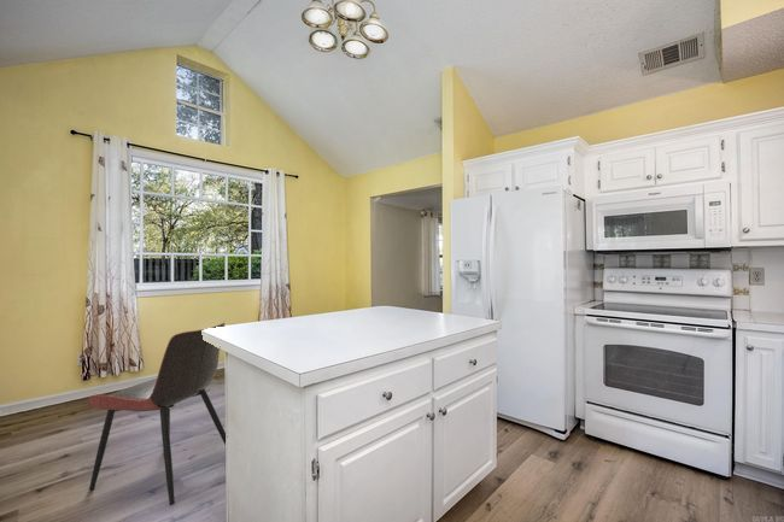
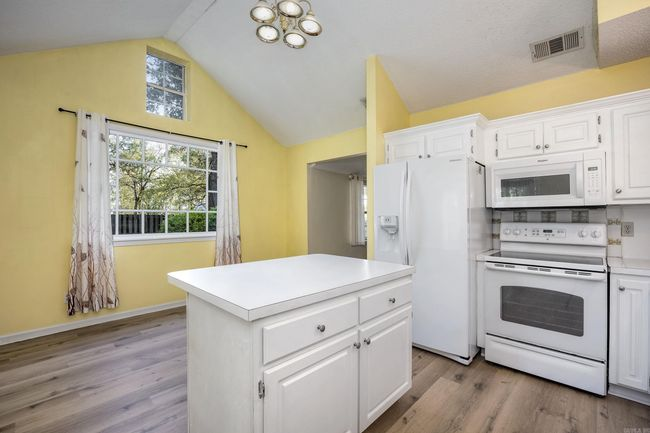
- dining chair (166, 398)
